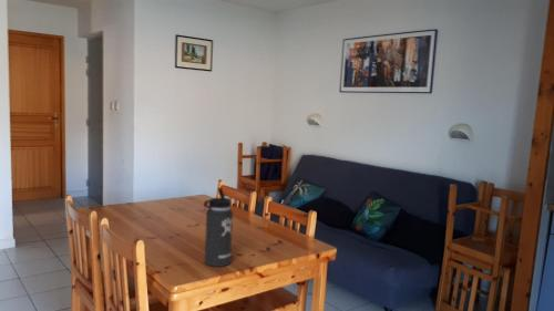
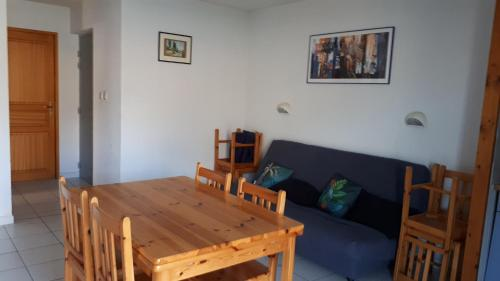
- thermos bottle (216, 225)
